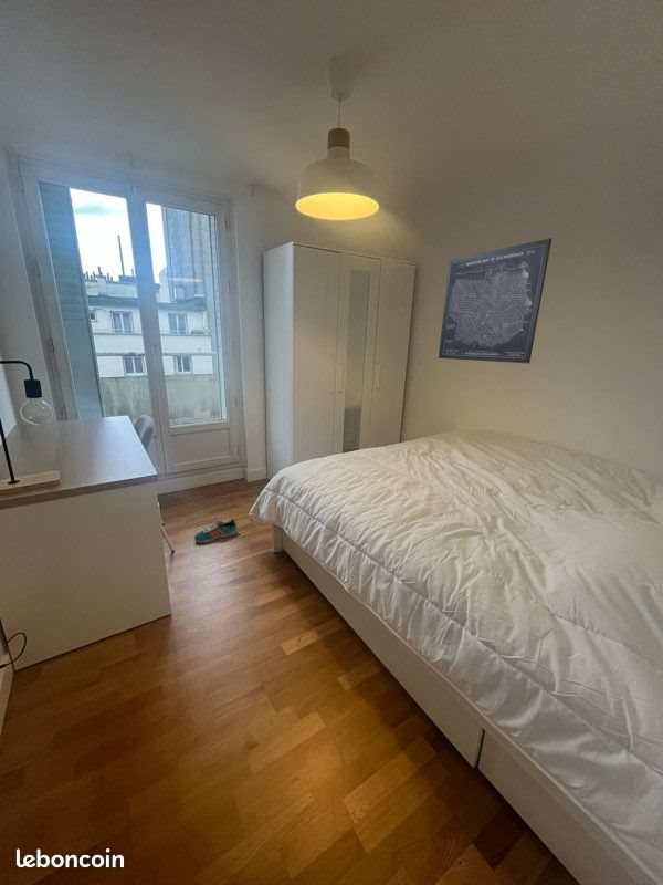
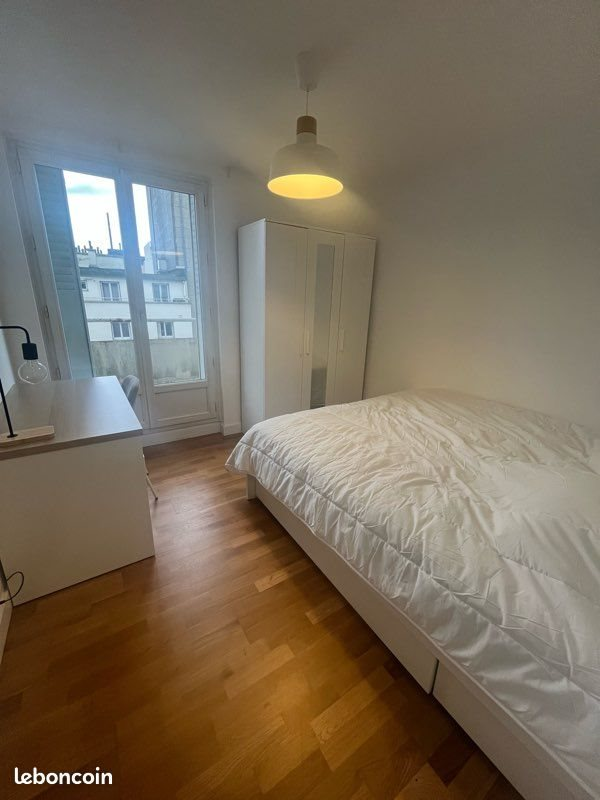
- sneaker (215, 529)
- wall art (486, 308)
